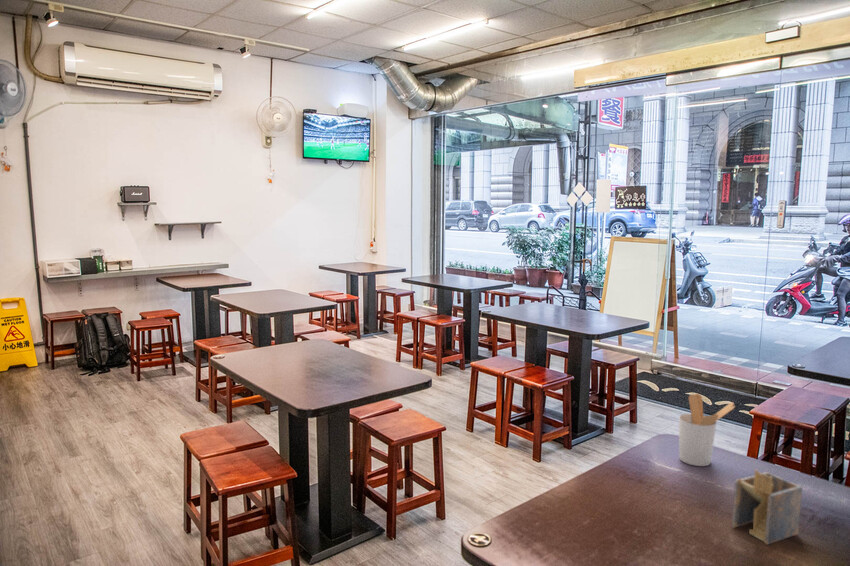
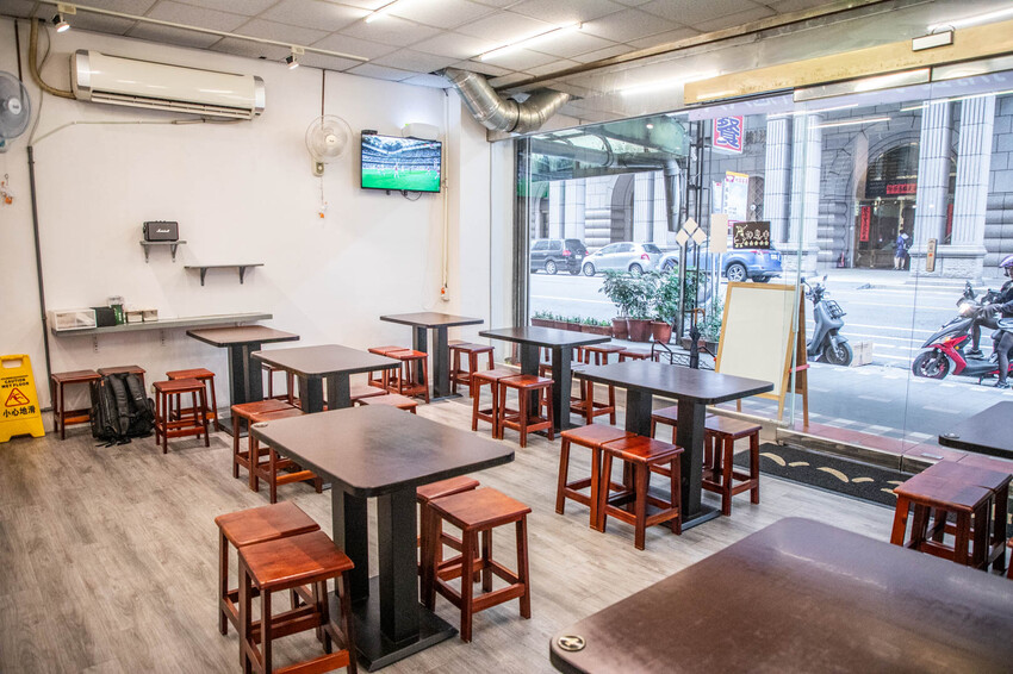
- napkin holder (767, 498)
- utensil holder (706, 430)
